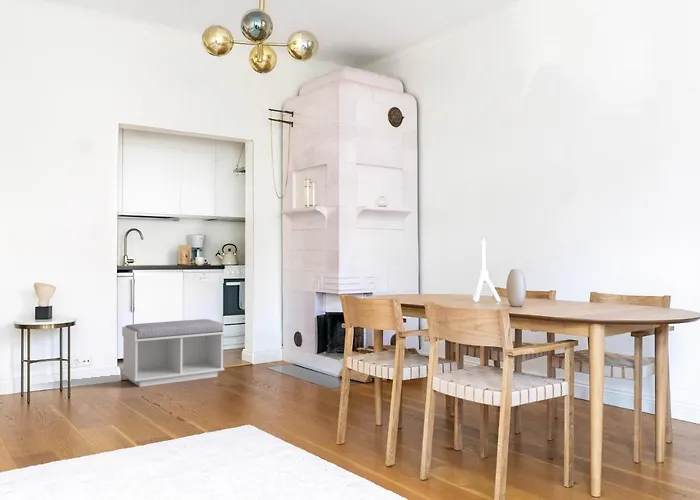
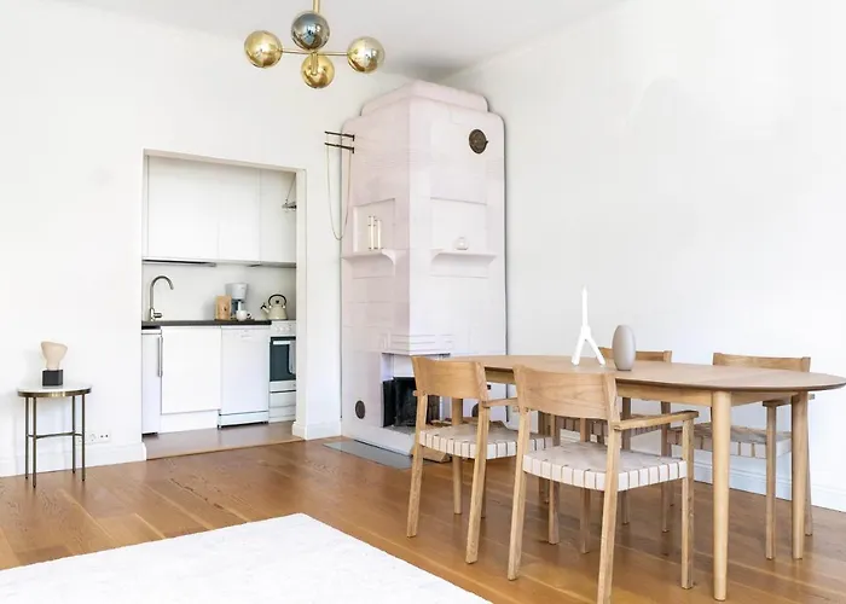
- bench (174, 350)
